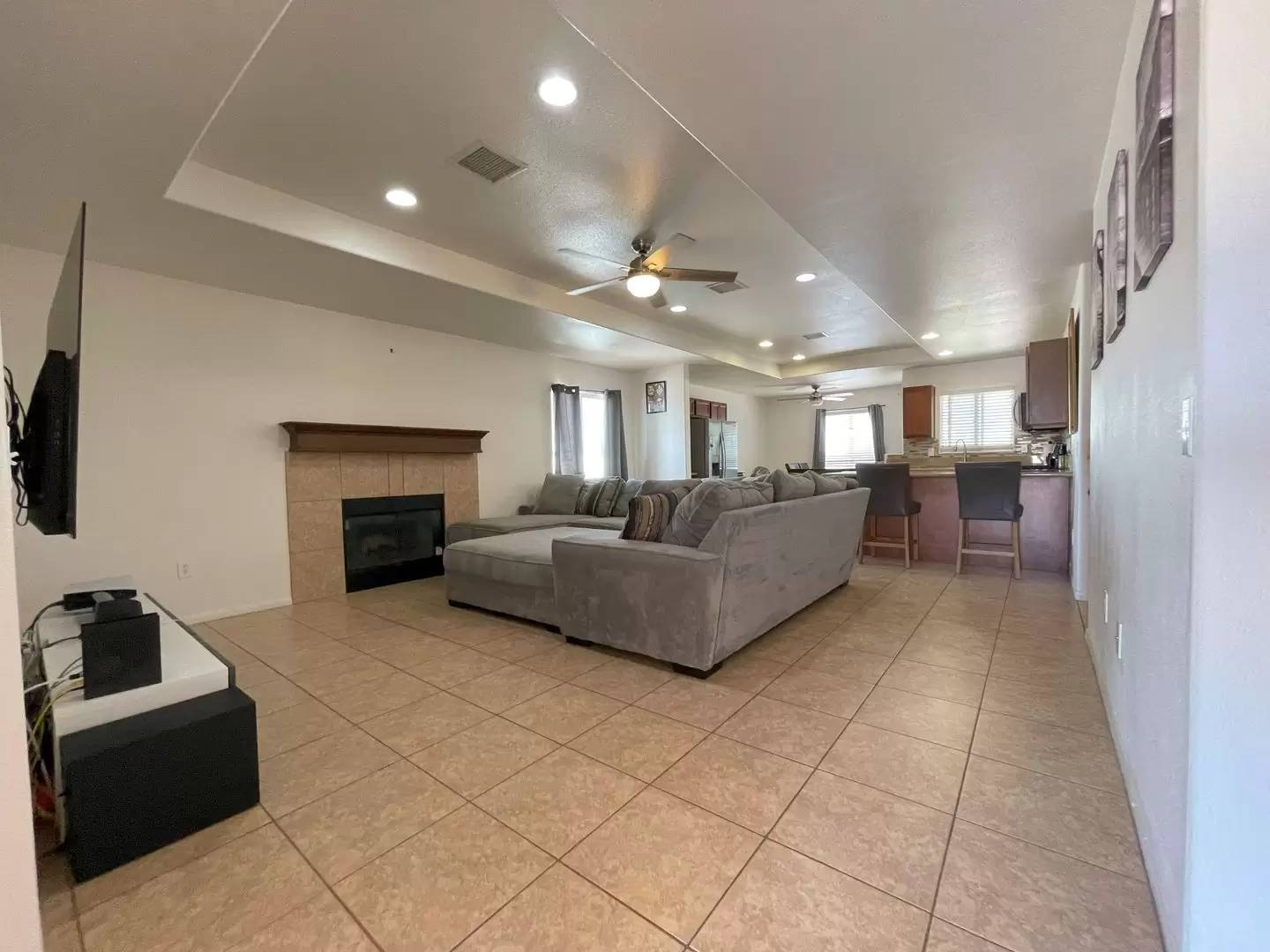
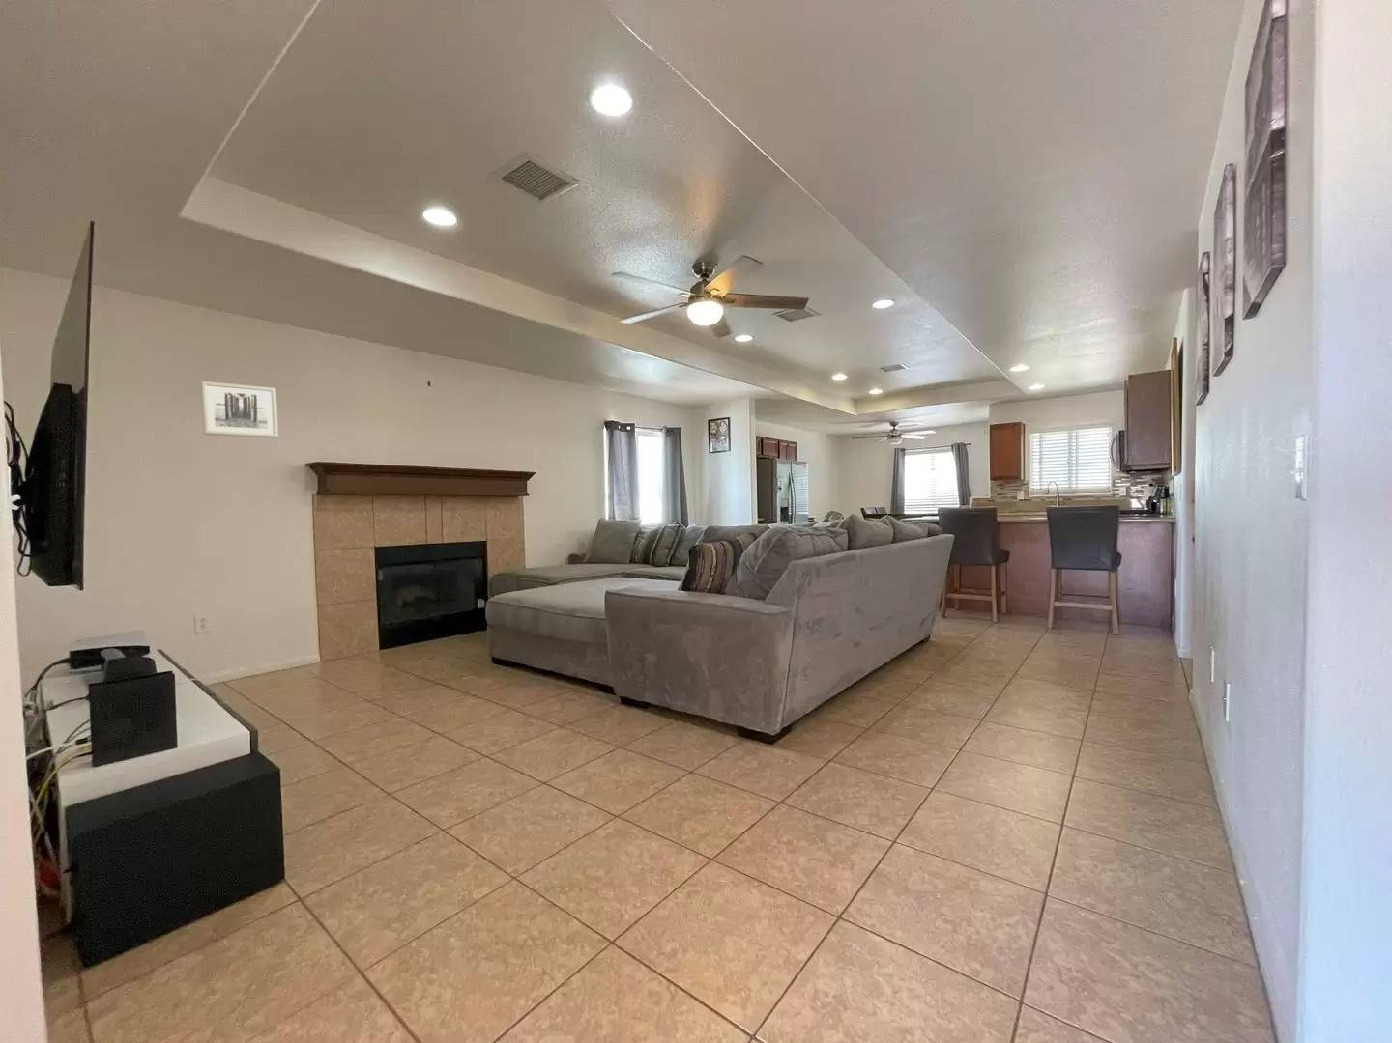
+ wall art (241, 411)
